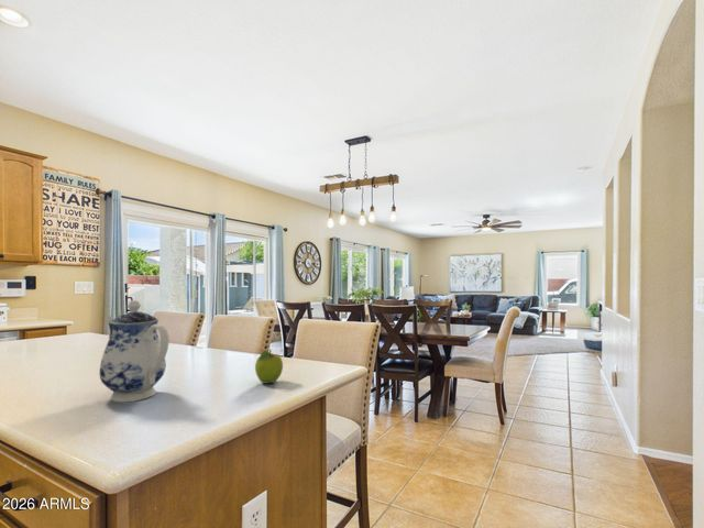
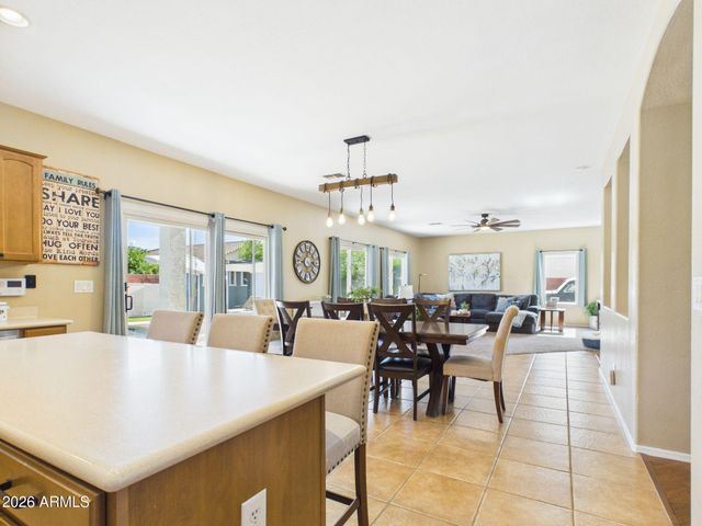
- teapot (133, 348)
- fruit (267, 365)
